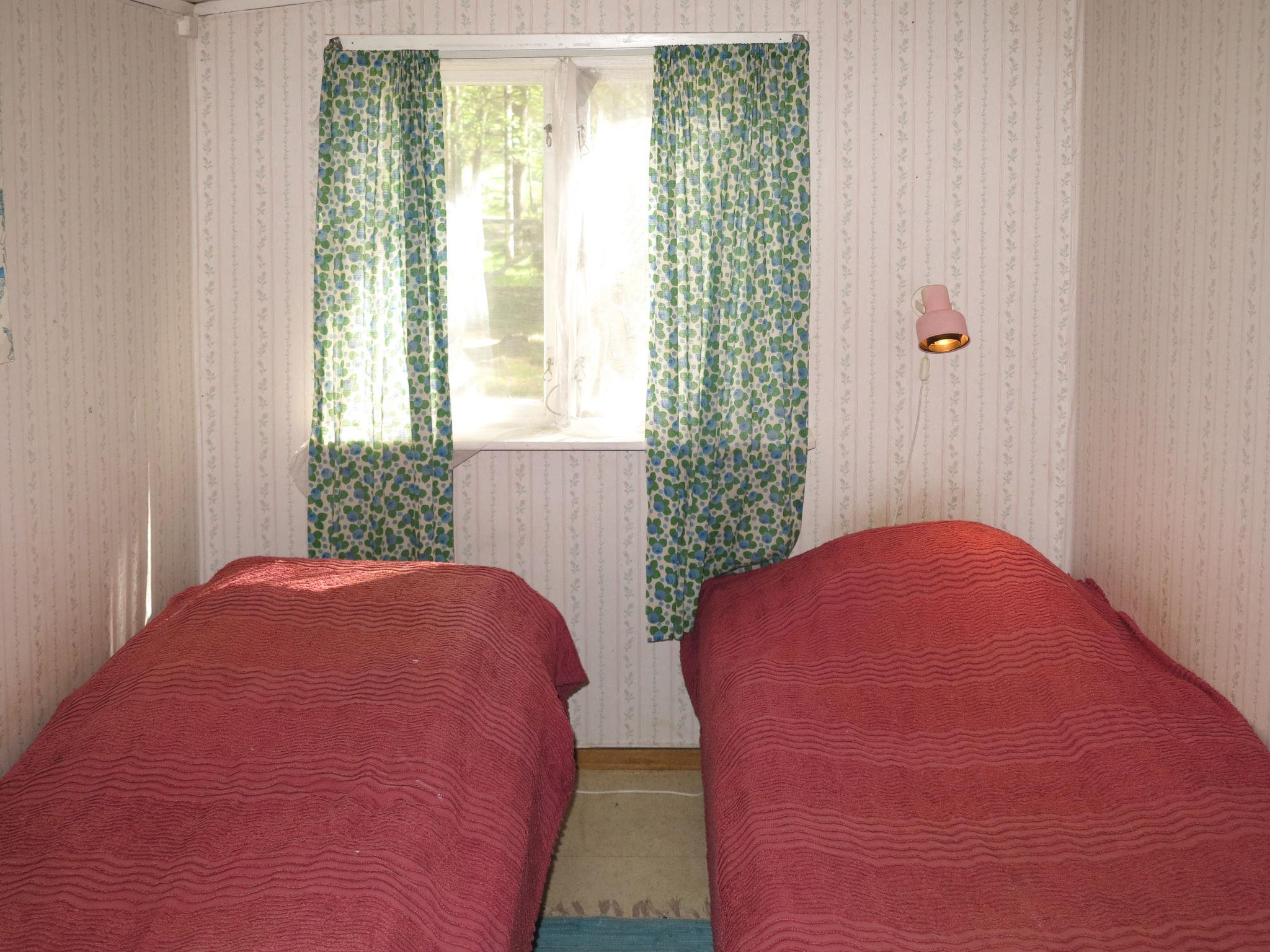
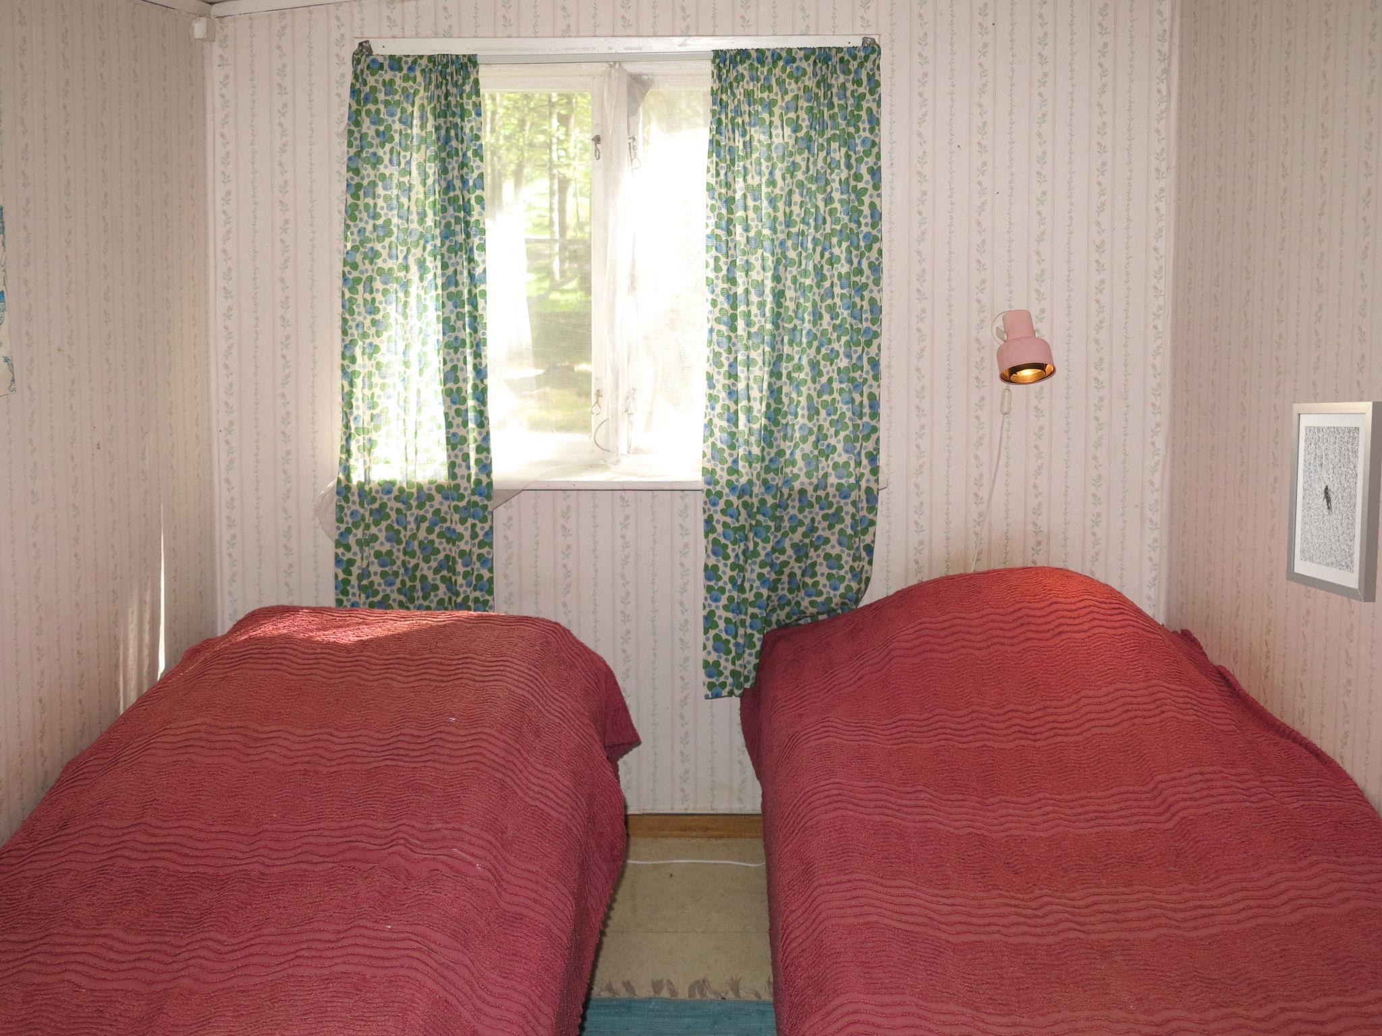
+ wall art (1331, 497)
